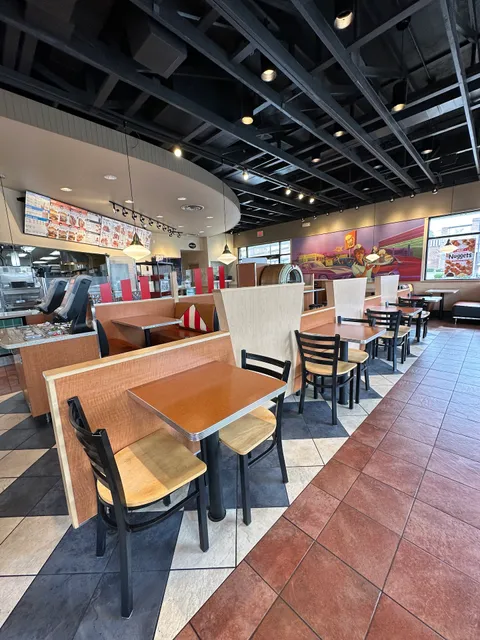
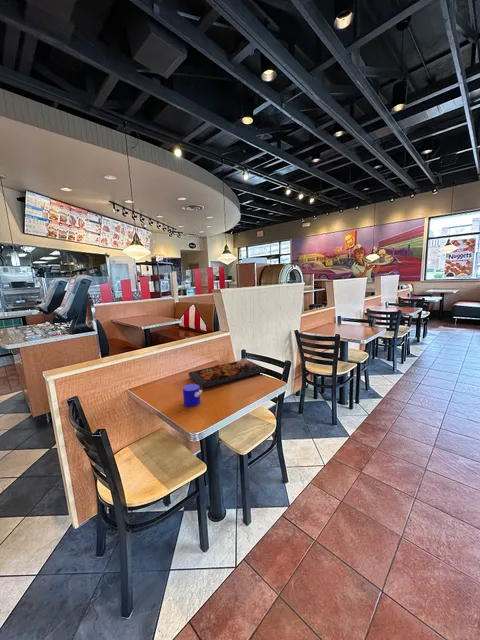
+ cup (192, 395)
+ food tray (227, 369)
